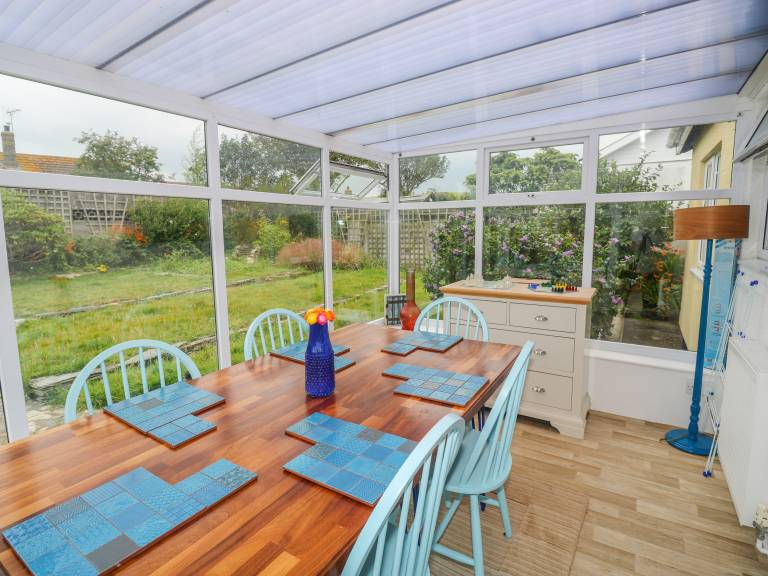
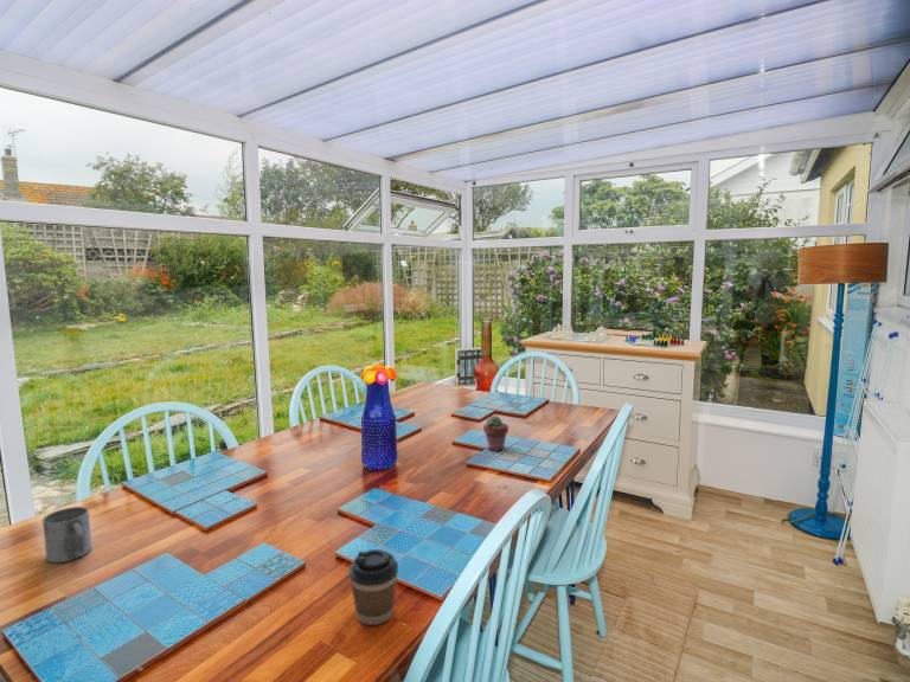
+ potted succulent (495, 431)
+ mug (70, 535)
+ coffee cup (373, 583)
